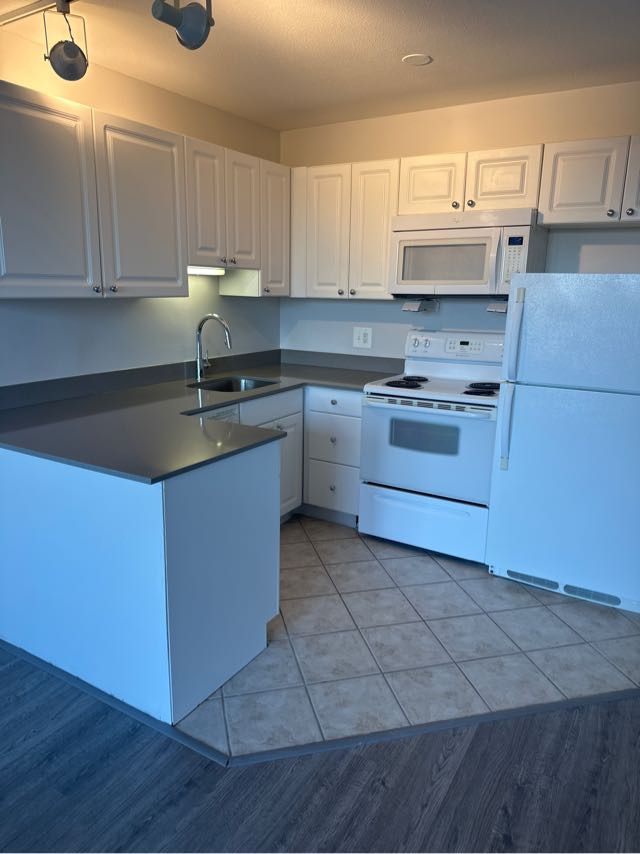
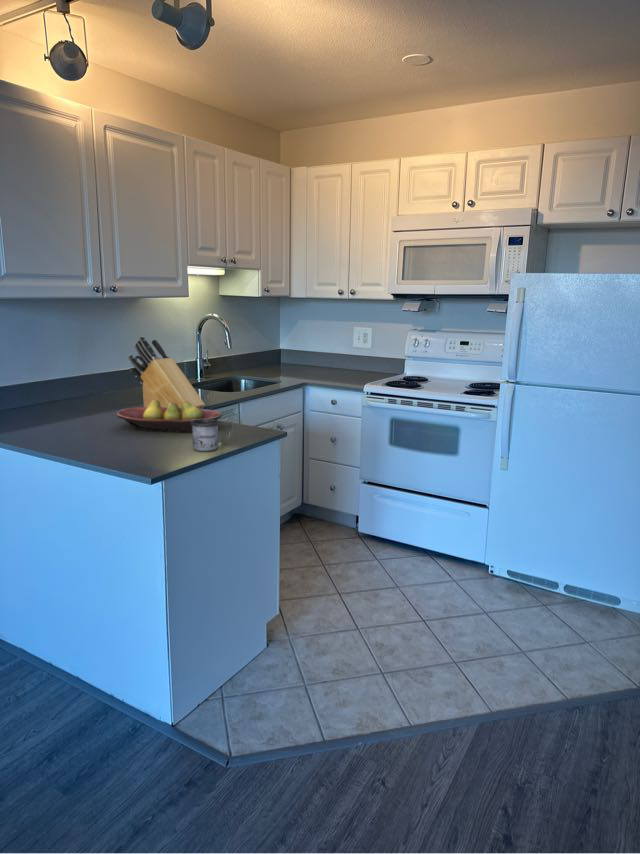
+ mug (205, 434)
+ fruit bowl (170, 414)
+ knife block (165, 373)
